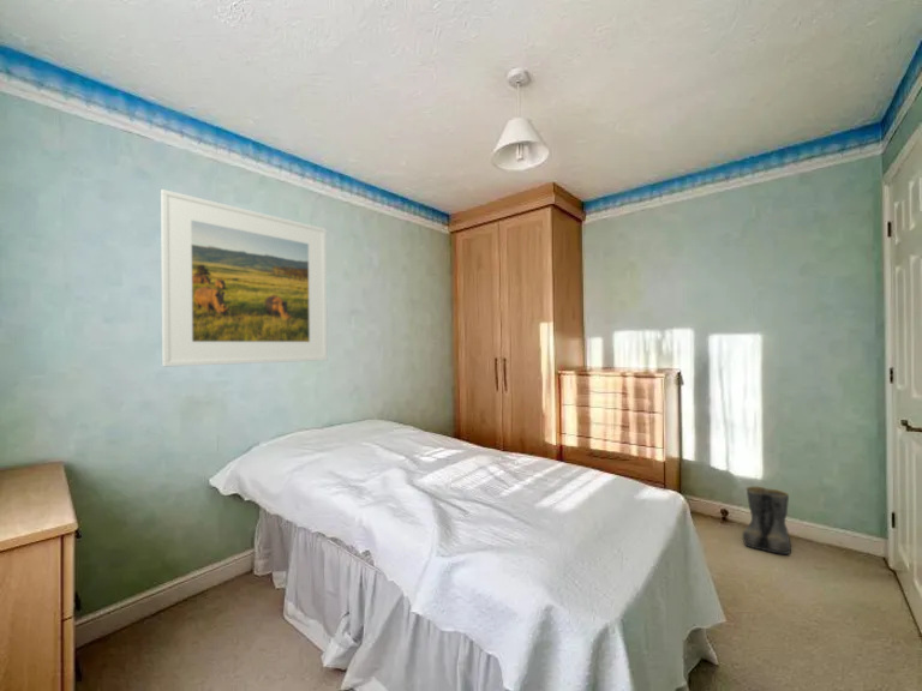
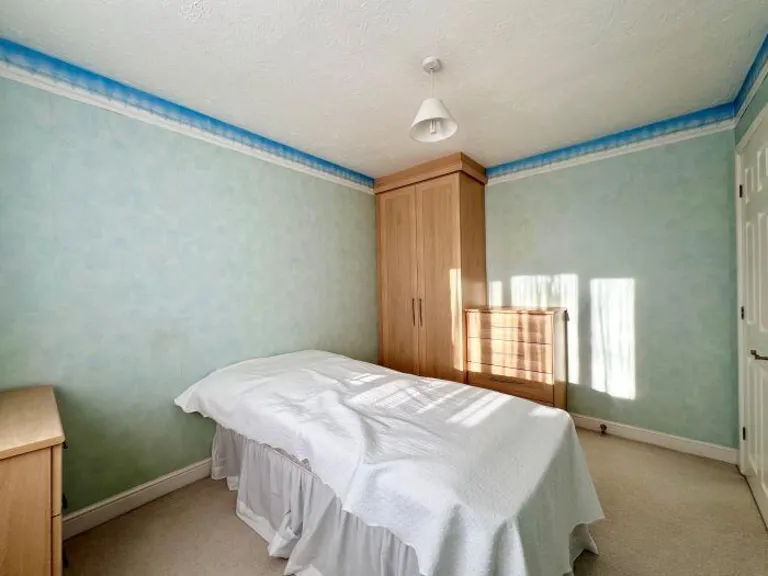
- boots (766, 517)
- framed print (256, 287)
